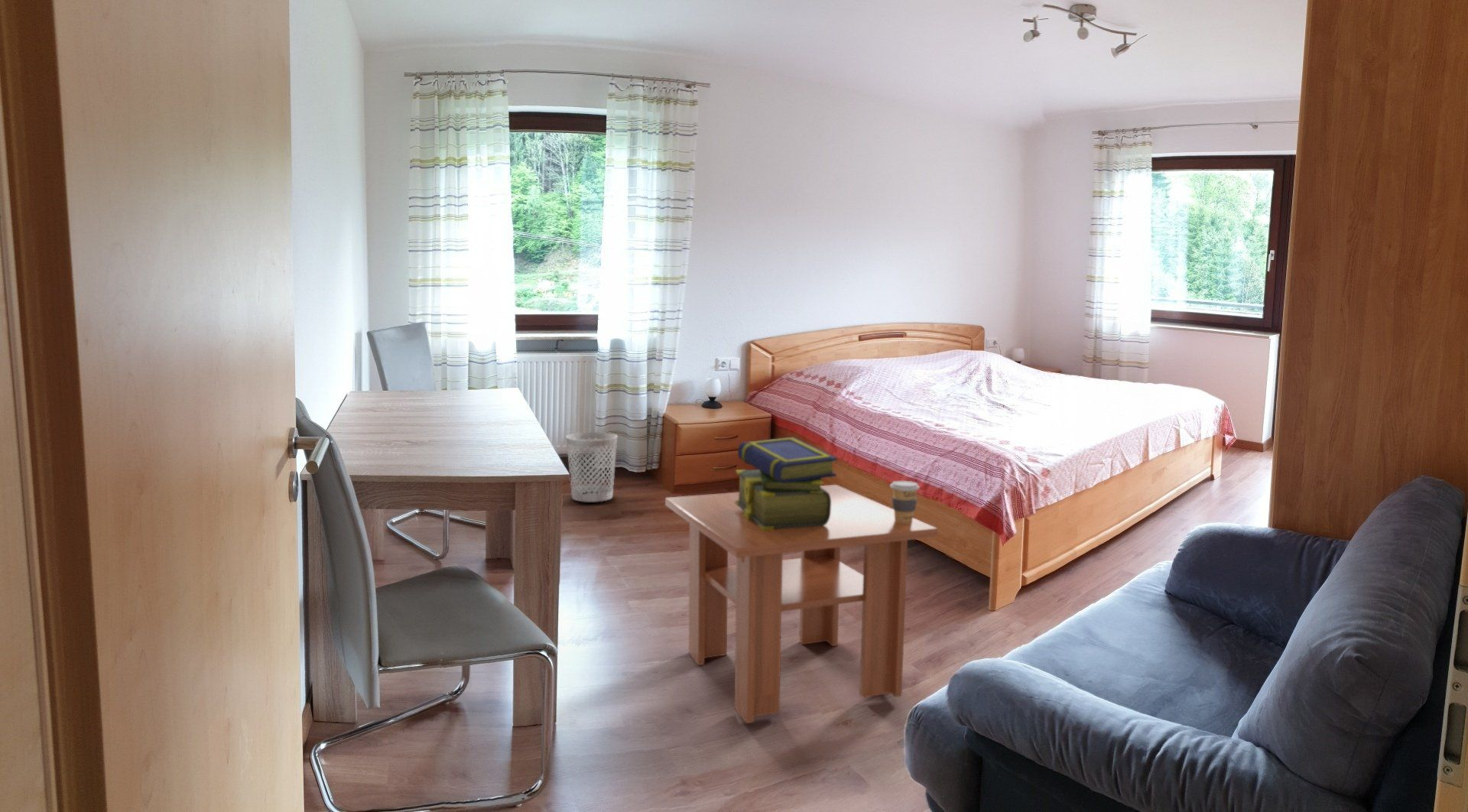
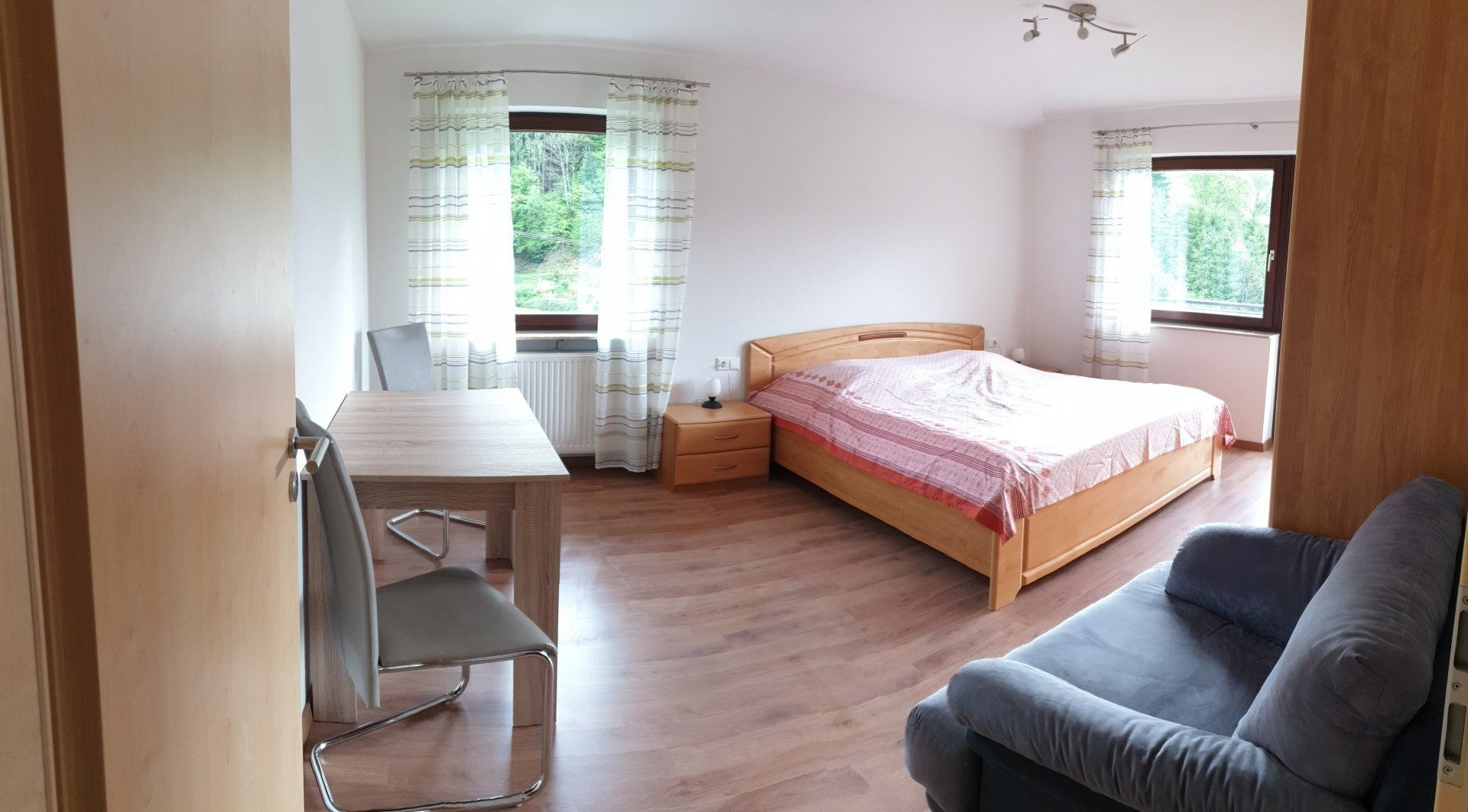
- coffee cup (904, 502)
- coffee table (791, 595)
- stack of books (785, 480)
- wastebasket (592, 466)
